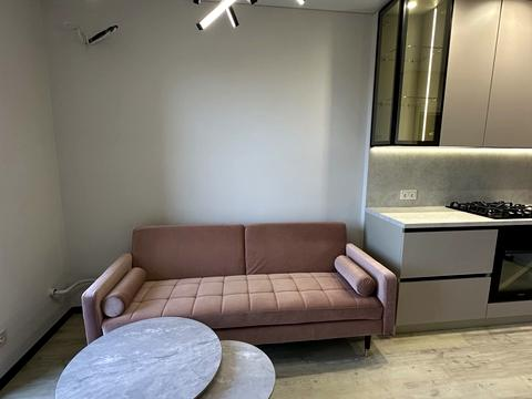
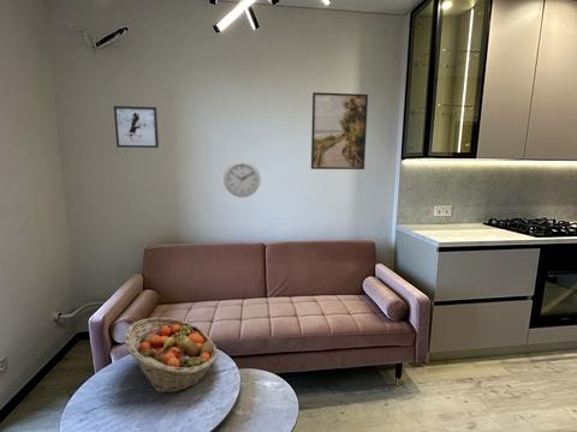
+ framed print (136, 127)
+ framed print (339, 132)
+ wall clock (242, 179)
+ fruit basket (172, 349)
